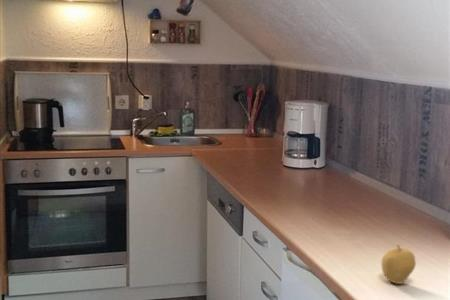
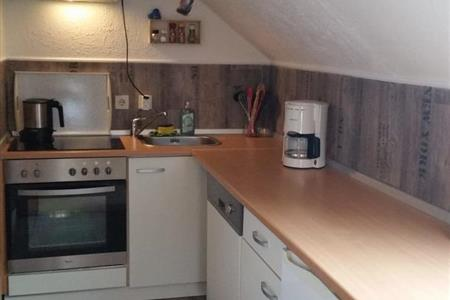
- fruit (398, 262)
